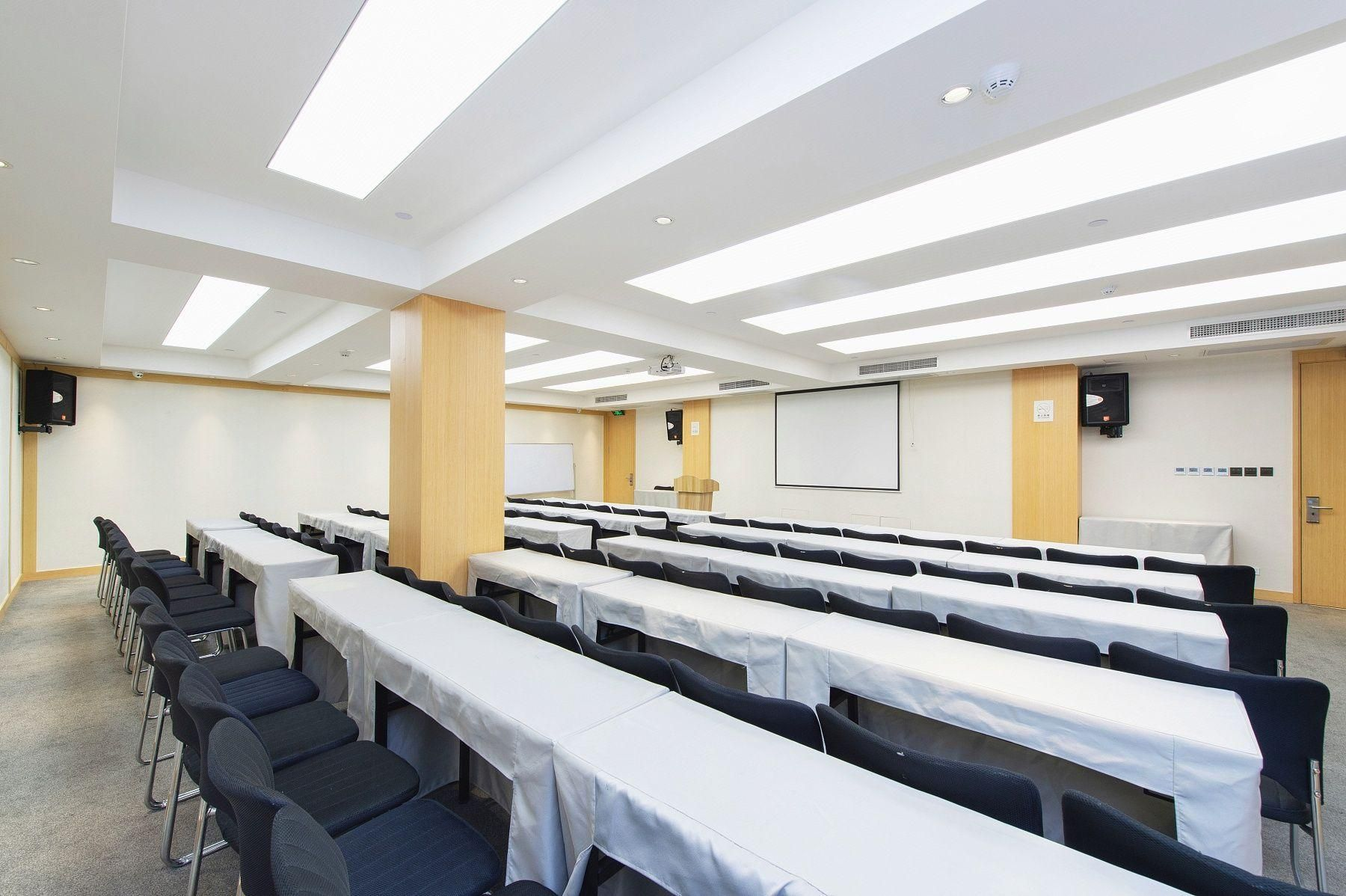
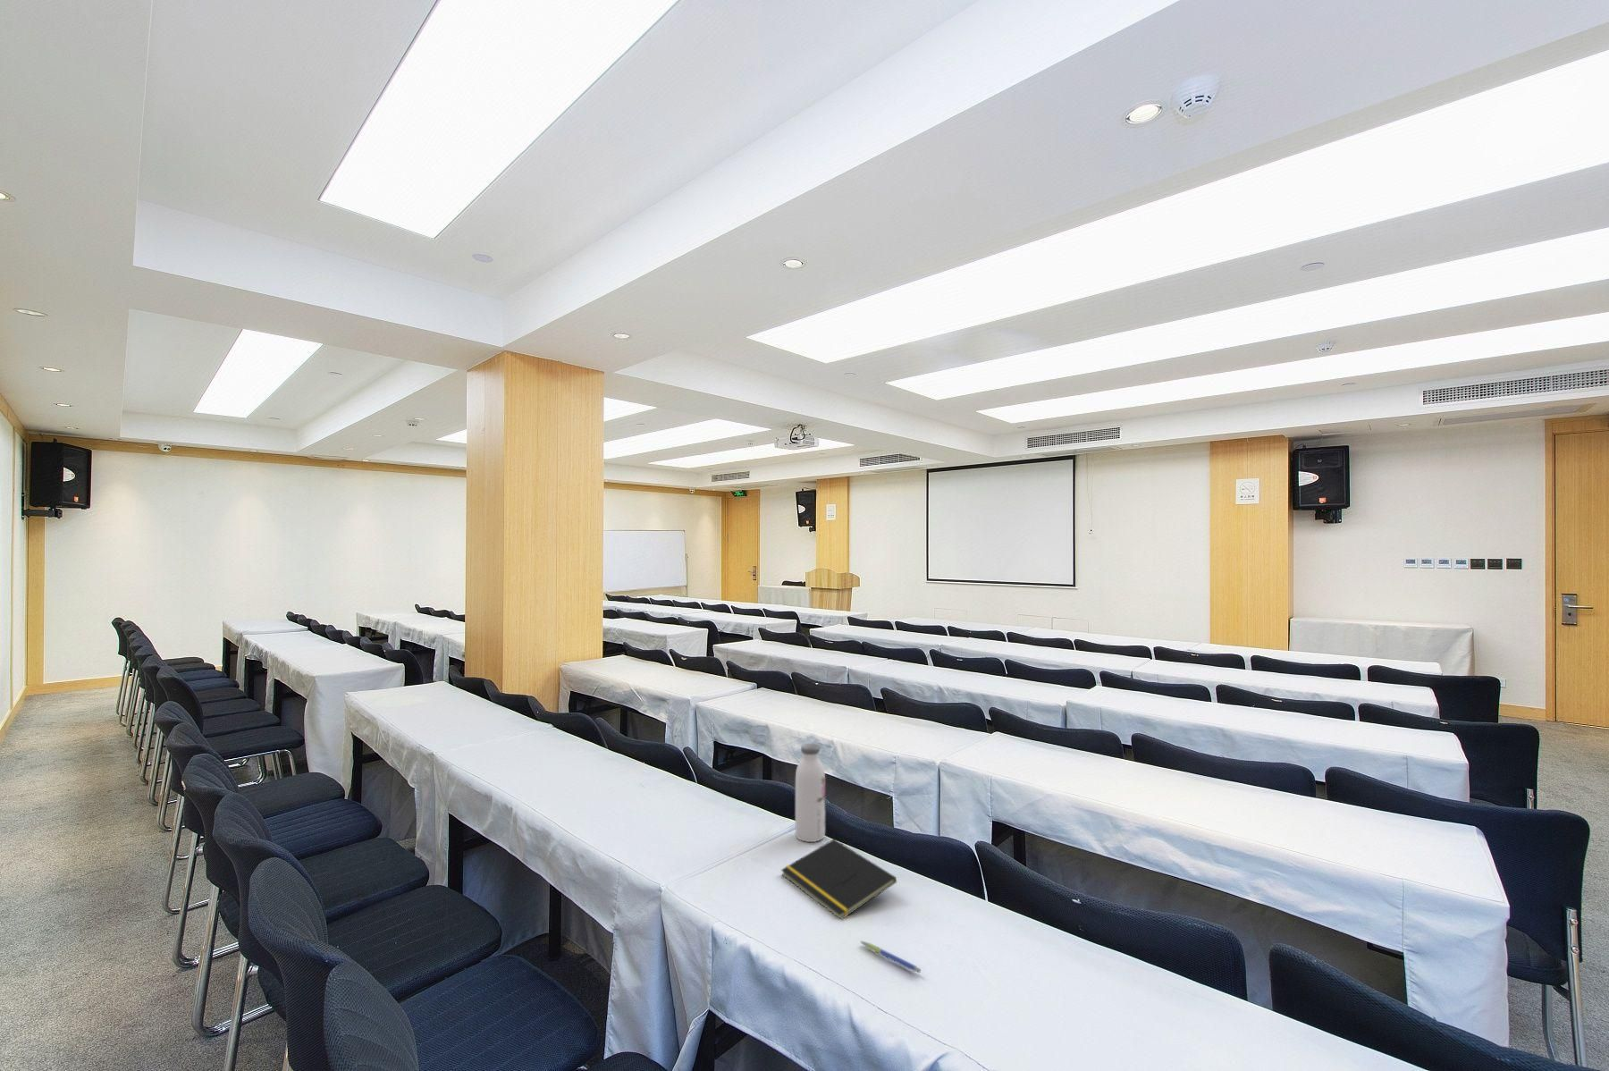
+ water bottle (809, 790)
+ pen (888, 955)
+ notepad (837, 875)
